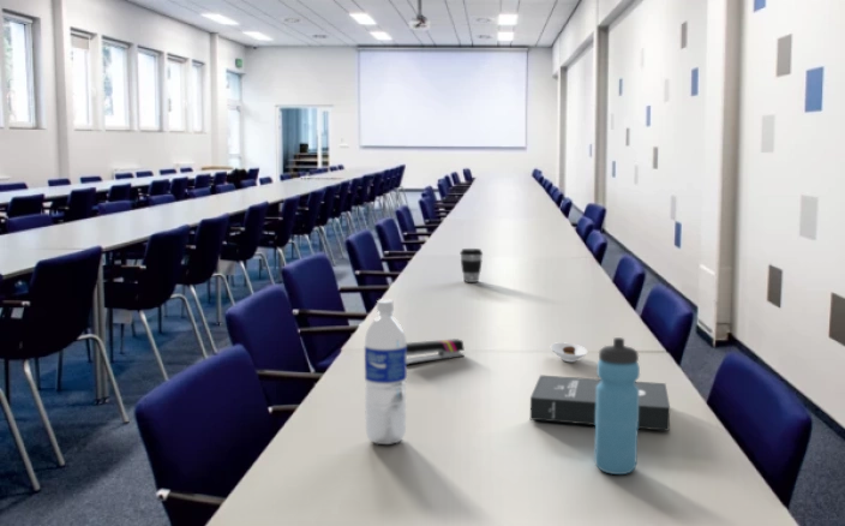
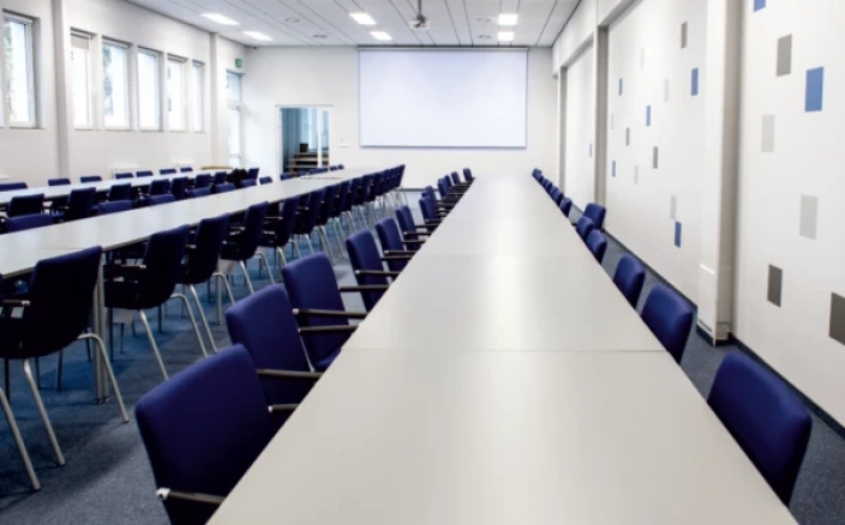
- saucer (568, 352)
- water bottle (617, 404)
- booklet (595, 400)
- coffee cup (471, 264)
- water bottle (385, 370)
- stapler (432, 349)
